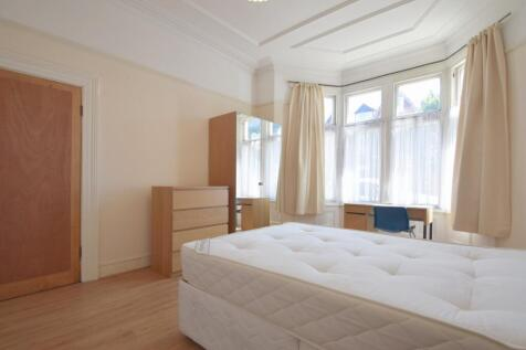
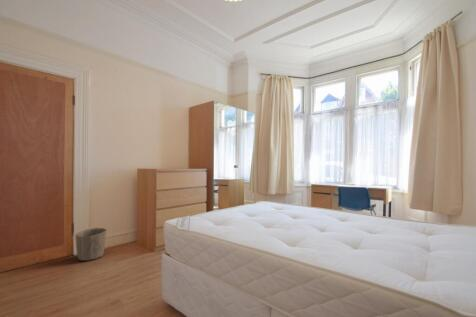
+ waste basket (91, 244)
